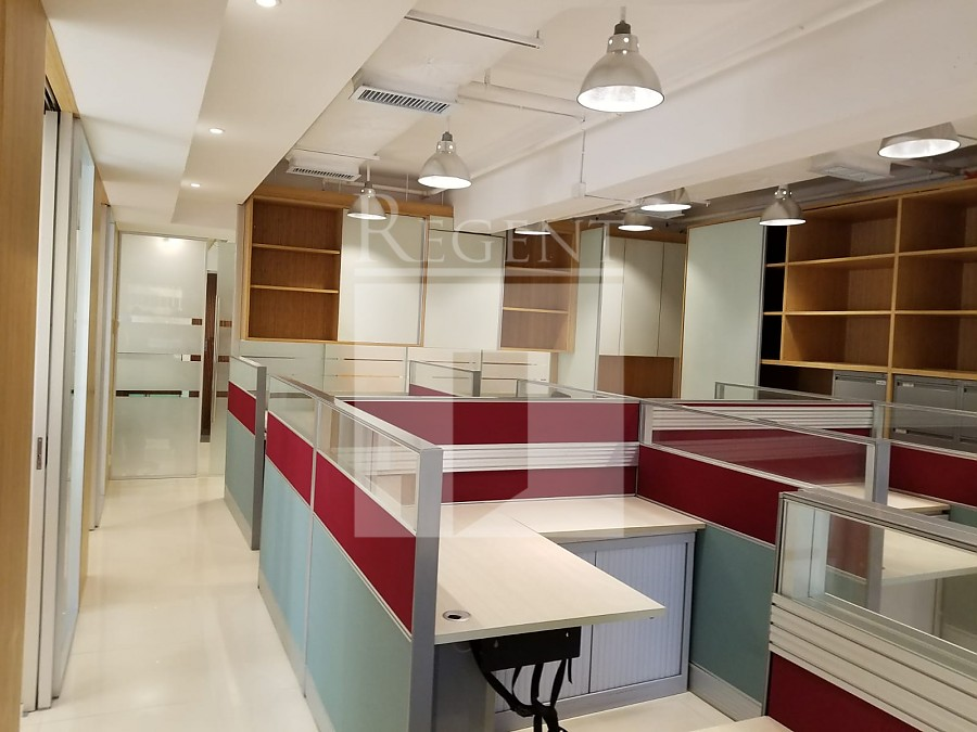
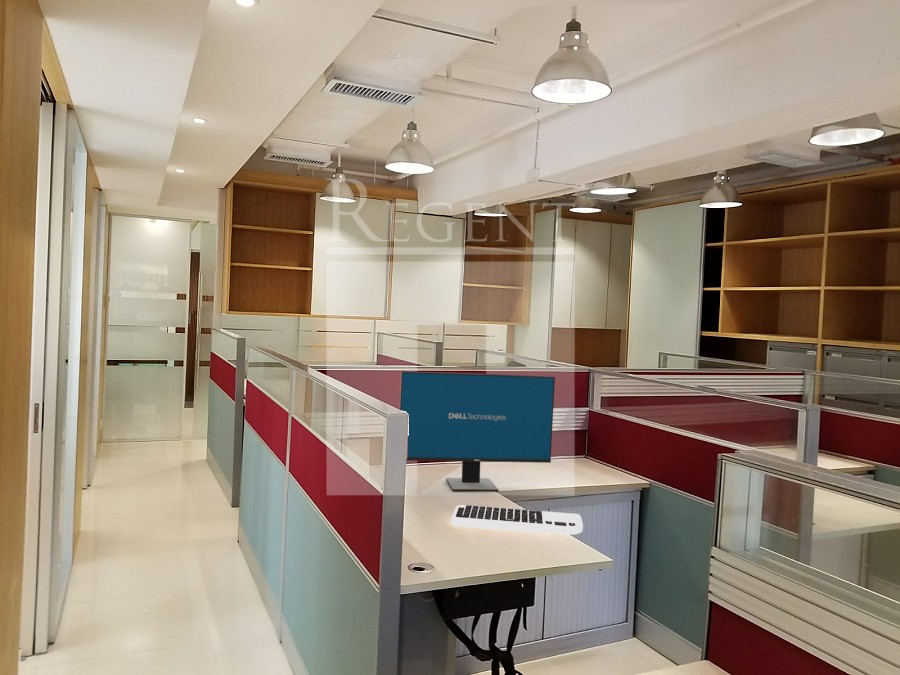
+ keyboard (517, 519)
+ computer monitor (474, 429)
